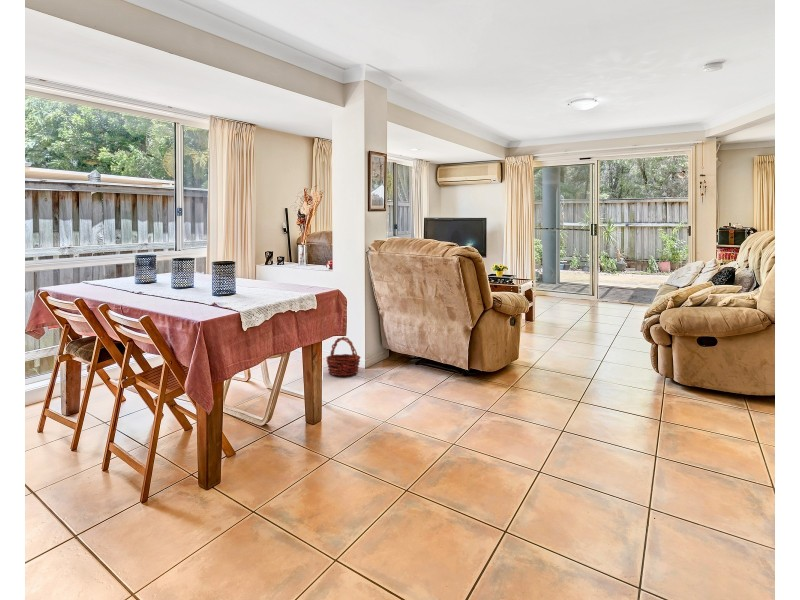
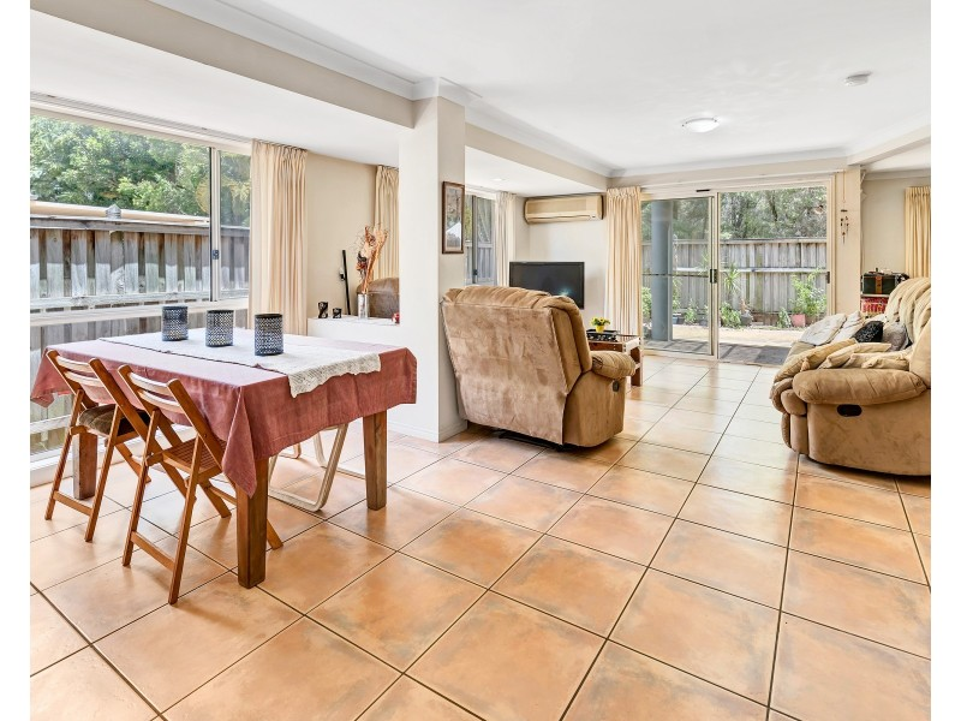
- basket (343, 354)
